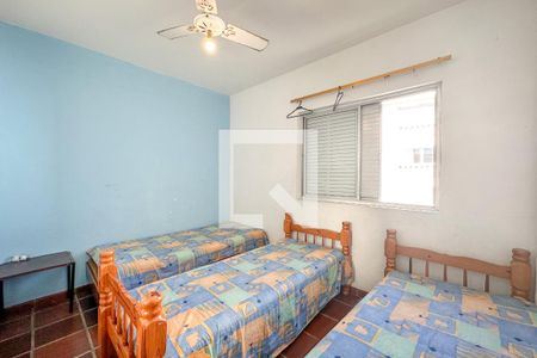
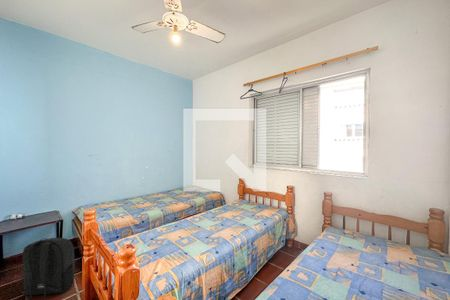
+ backpack (46, 264)
